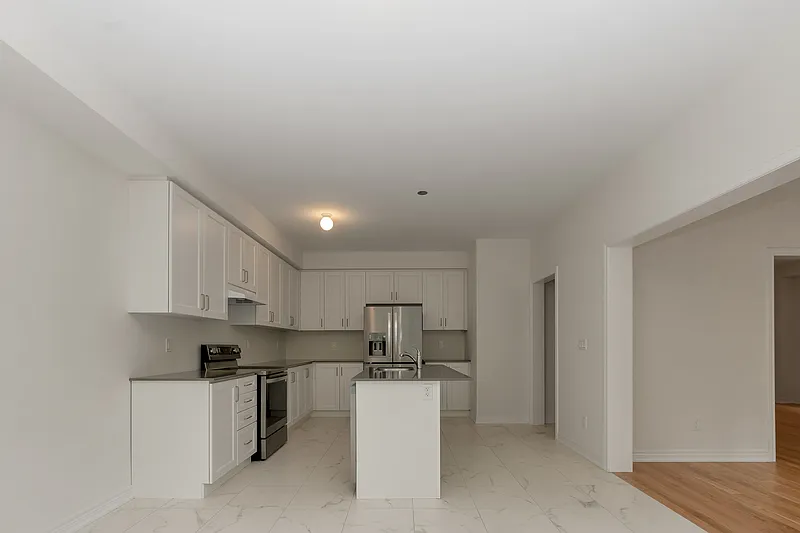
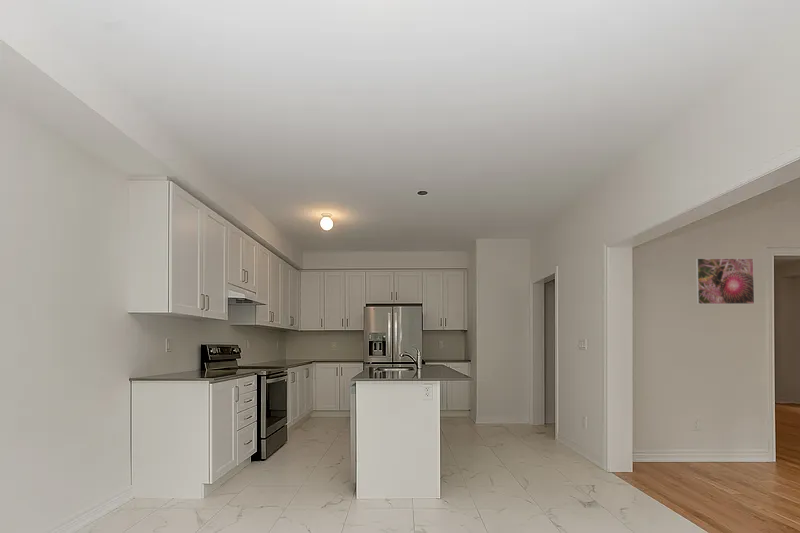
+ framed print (725, 281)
